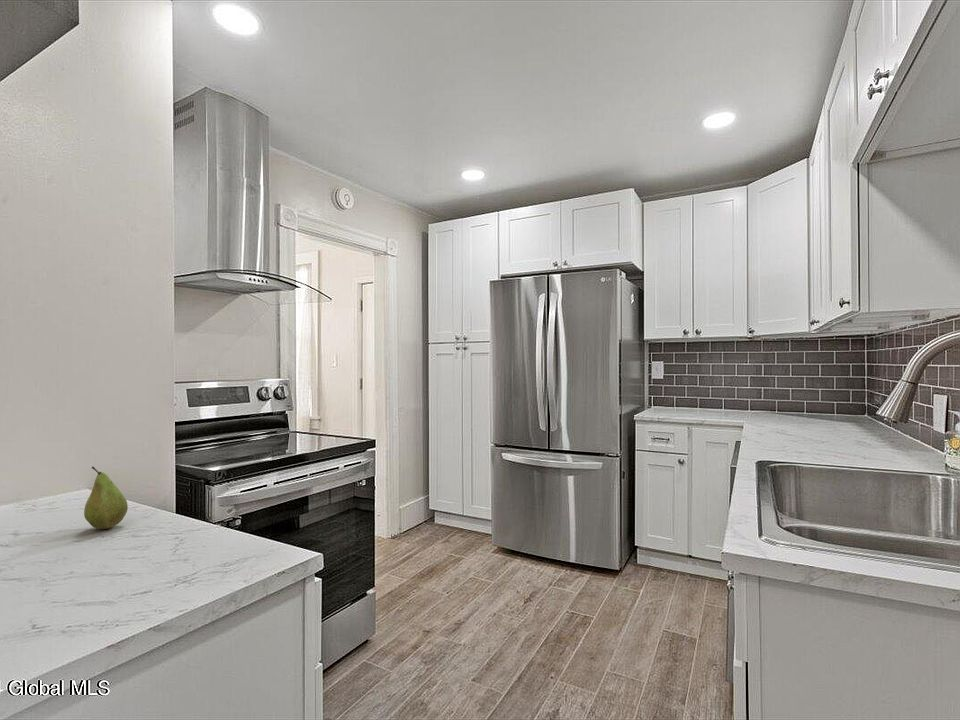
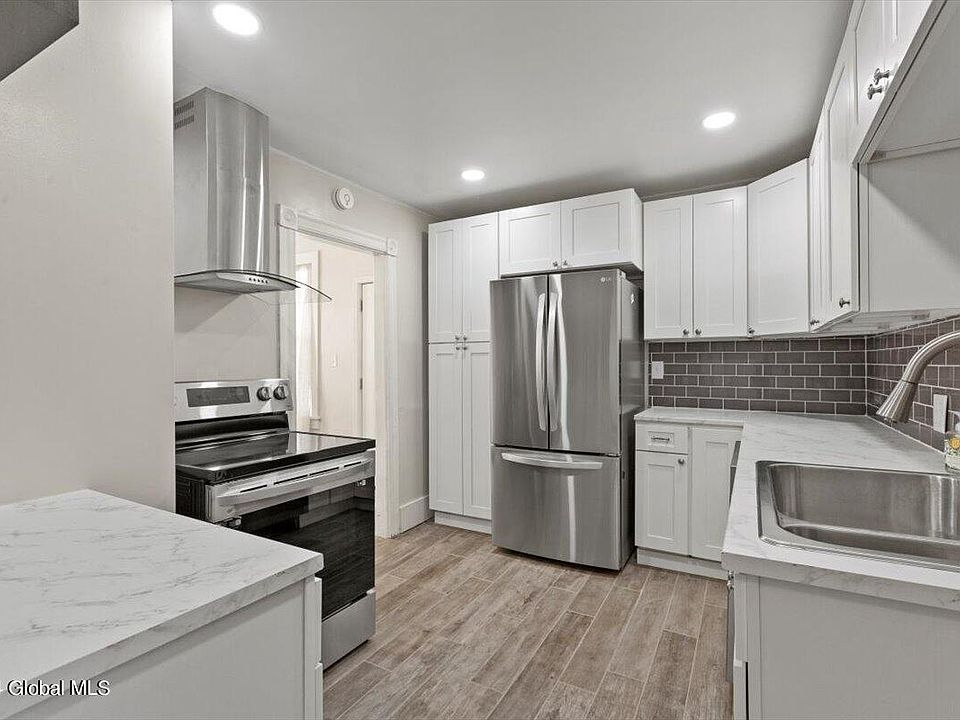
- fruit (106, 495)
